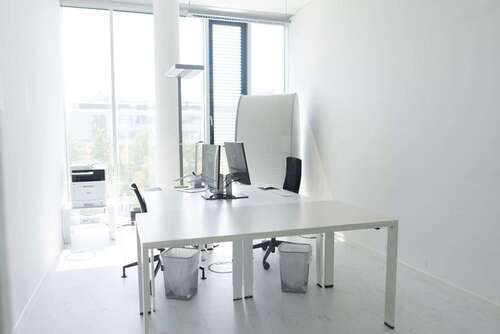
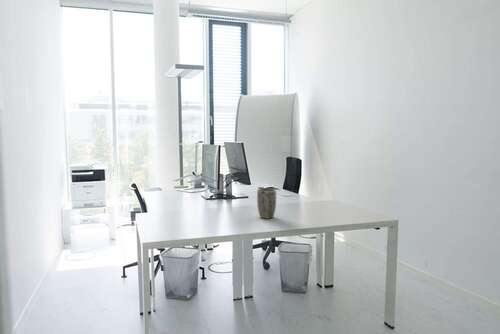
+ plant pot (266, 203)
